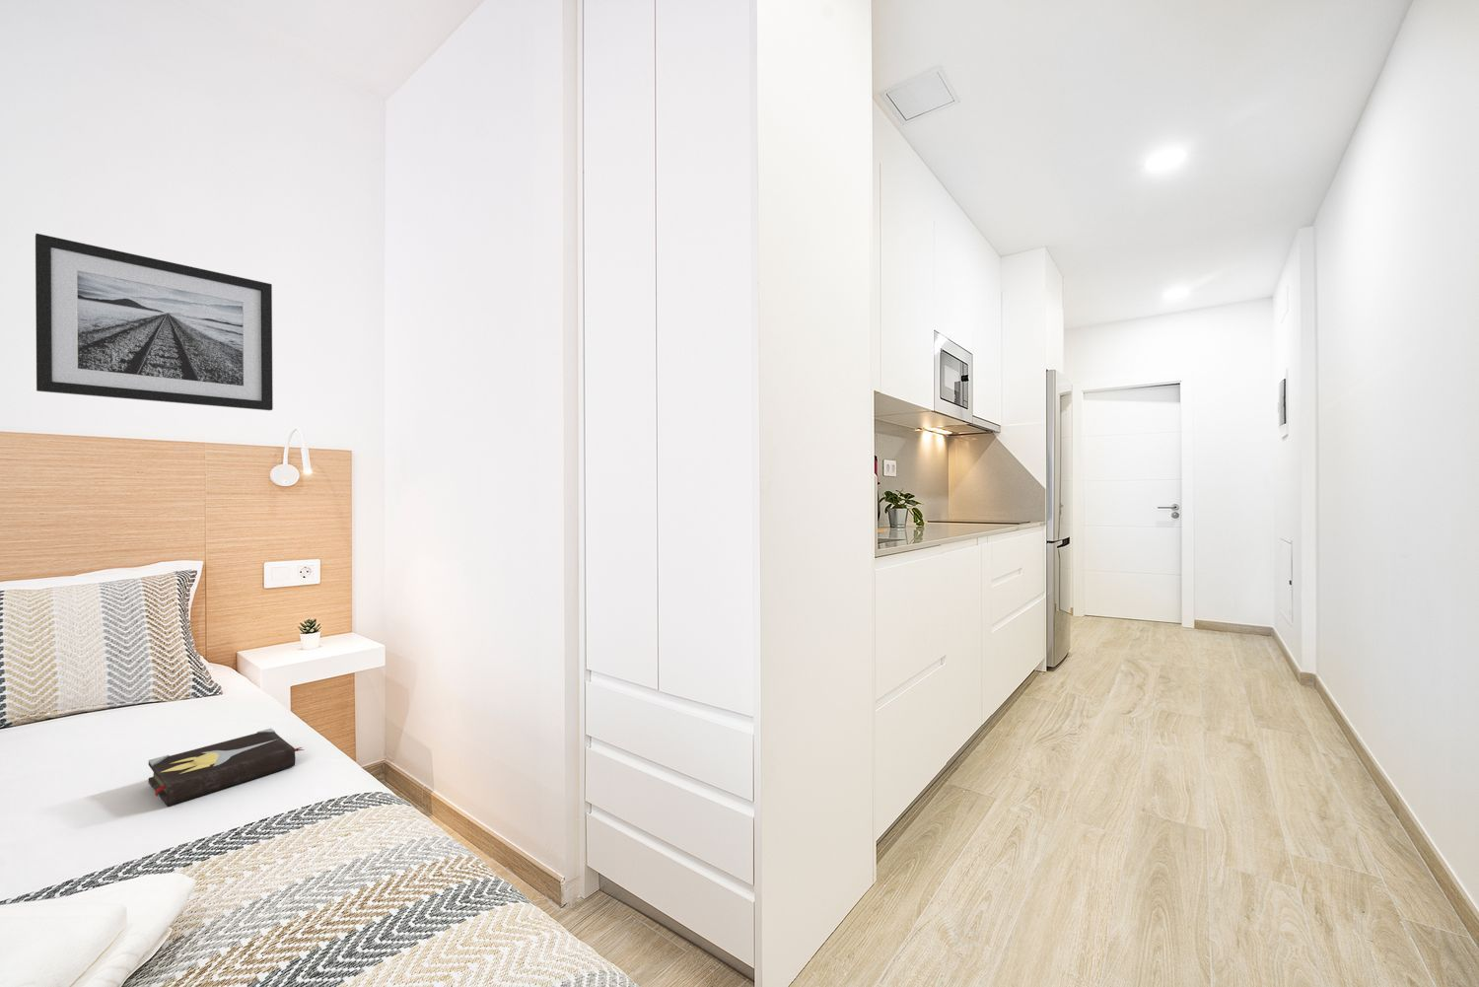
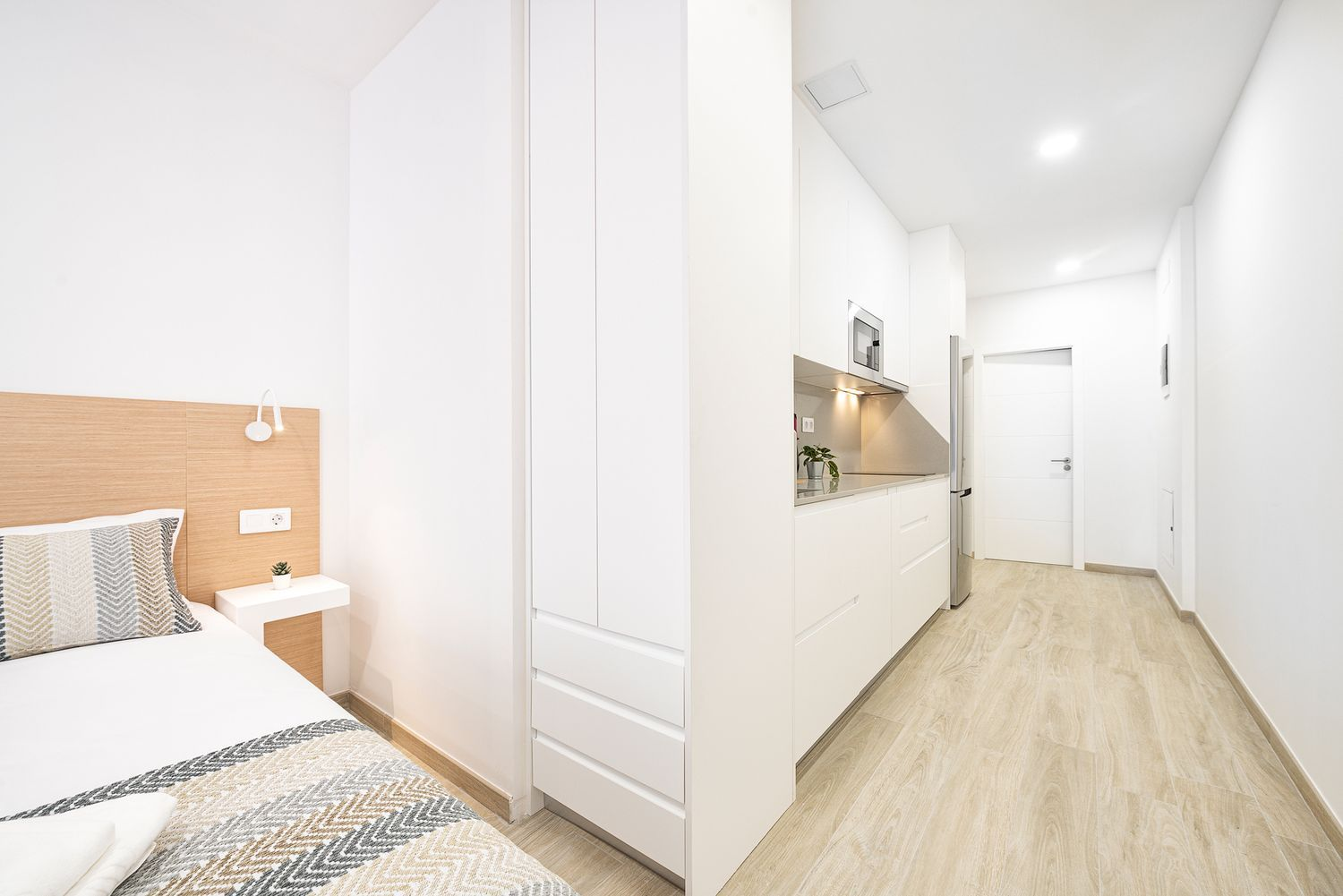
- hardback book (224, 762)
- wall art (165, 332)
